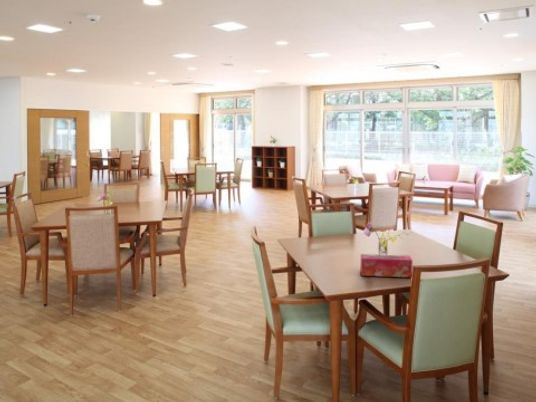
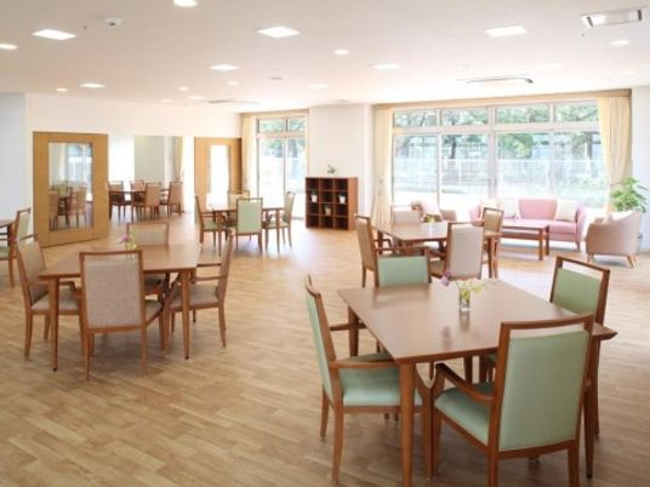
- tissue box (385, 265)
